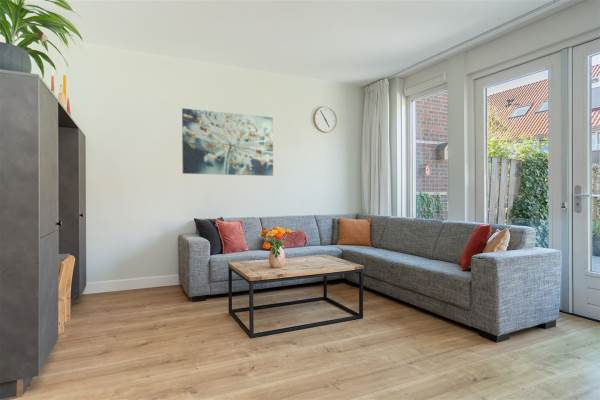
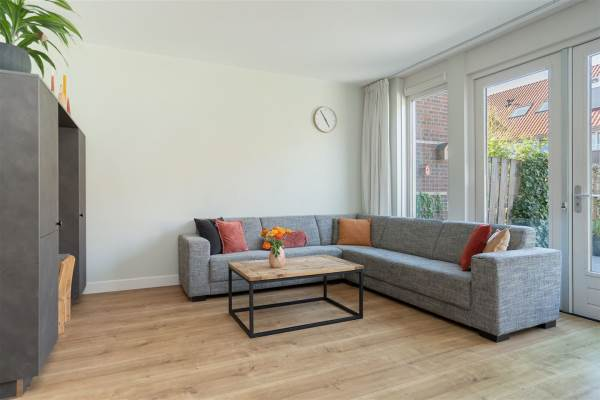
- wall art (230, 144)
